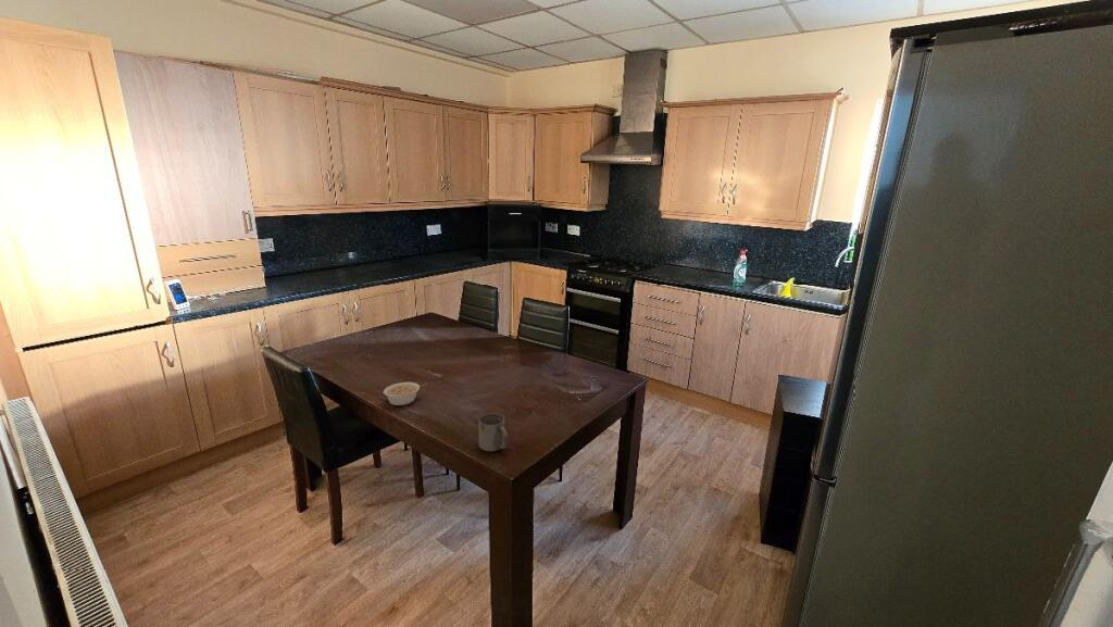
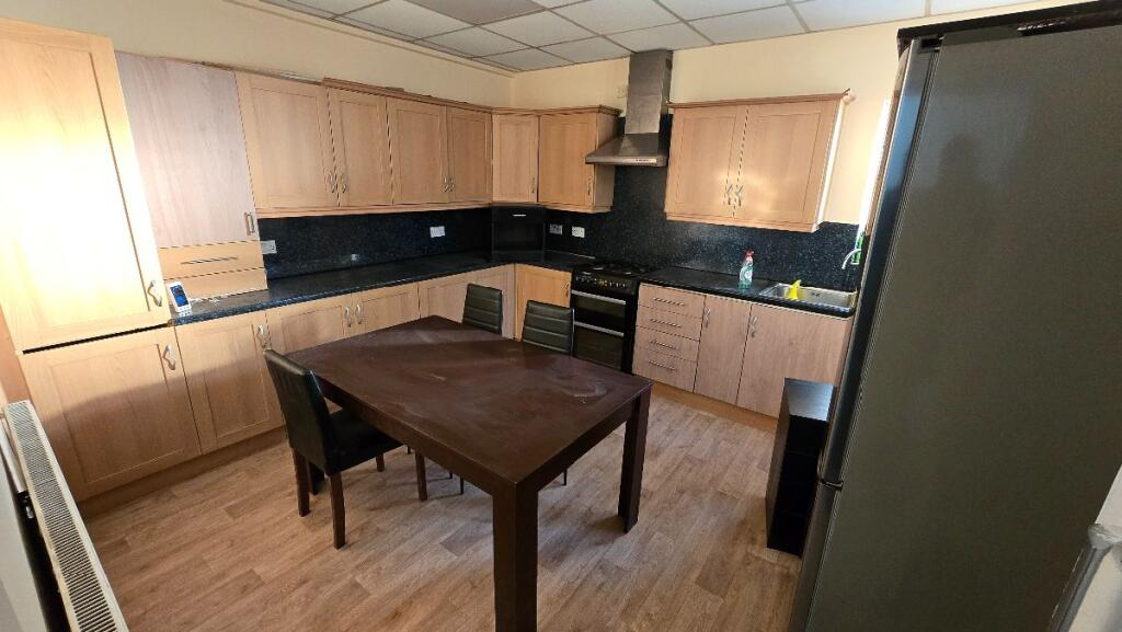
- legume (403, 392)
- mug (495, 434)
